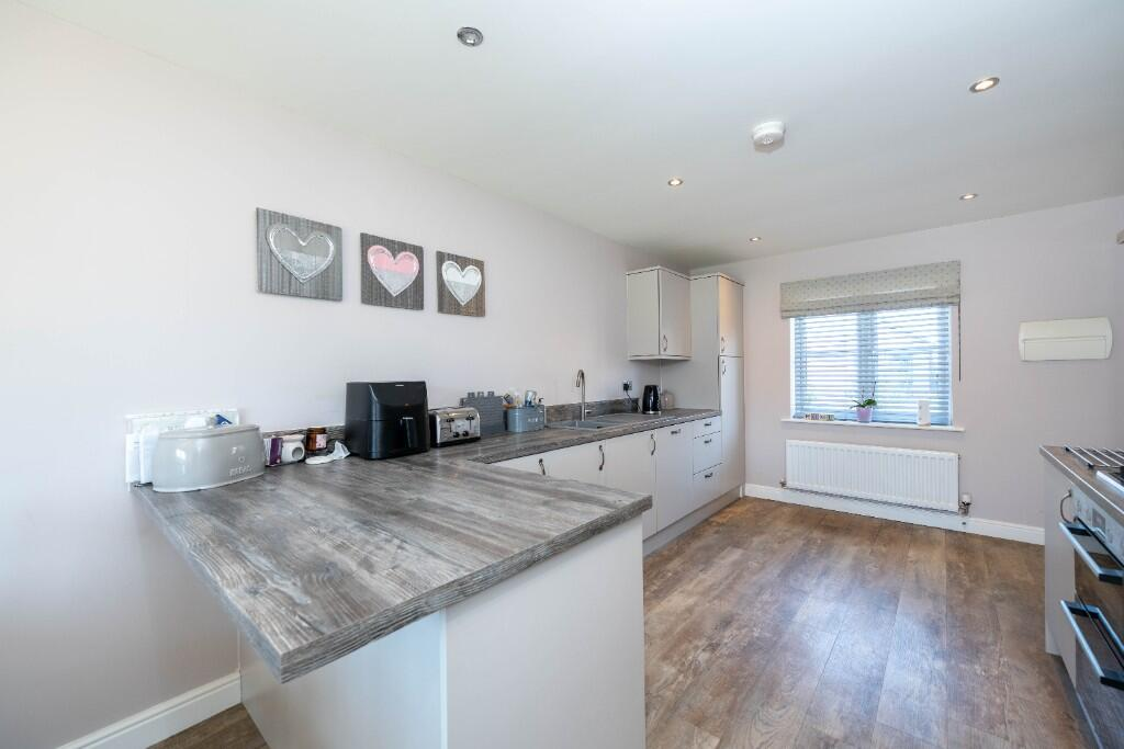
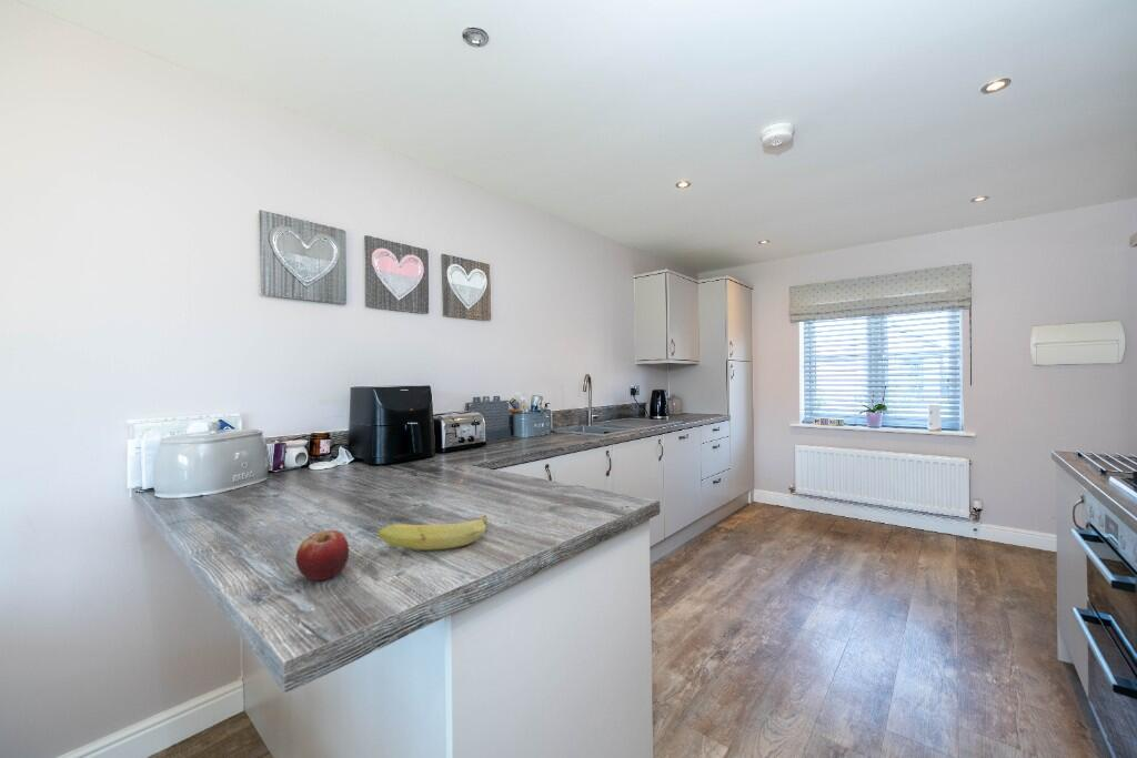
+ fruit (323, 554)
+ fruit (444, 527)
